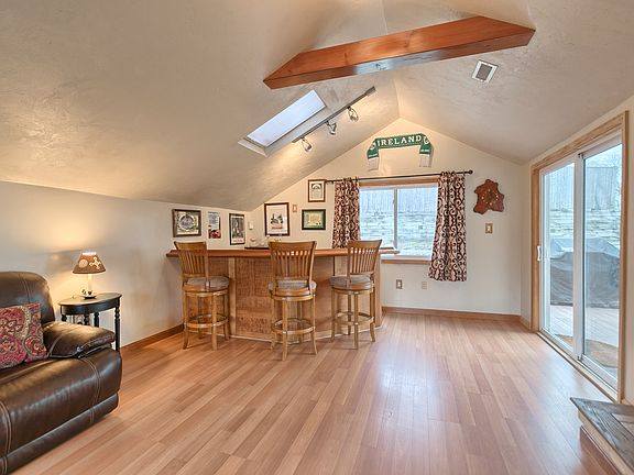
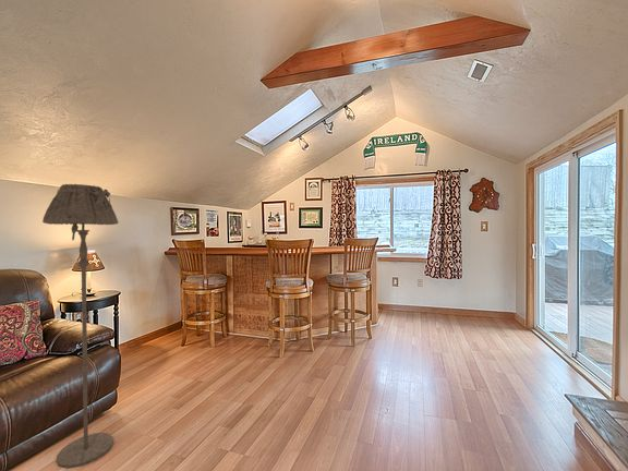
+ floor lamp (83, 318)
